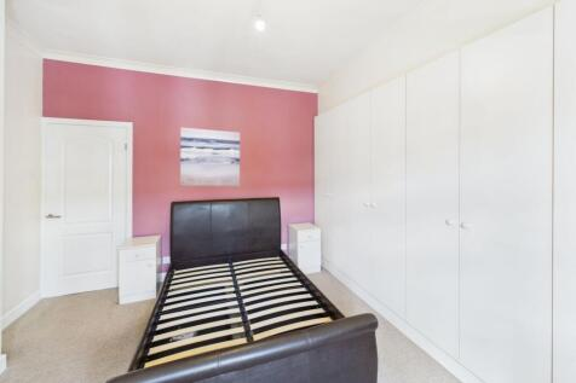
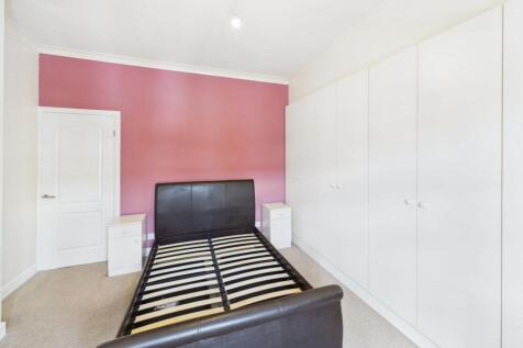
- wall art (211, 157)
